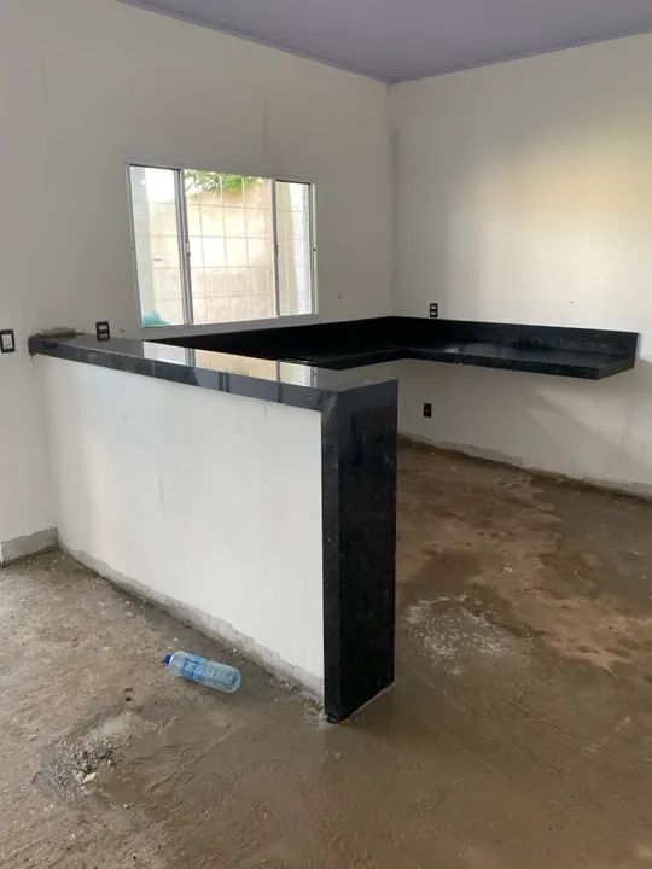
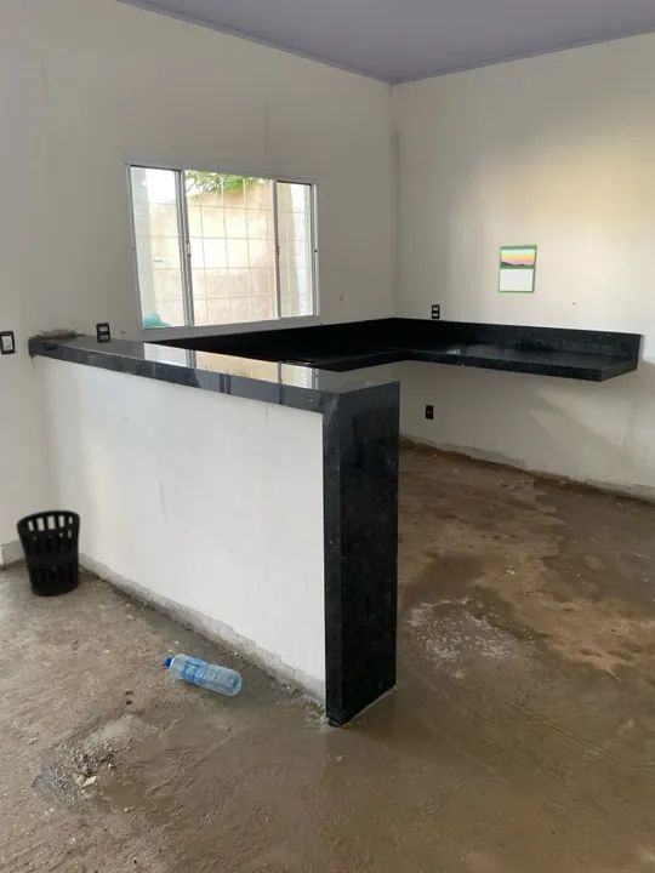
+ wastebasket (52, 553)
+ calendar (517, 268)
